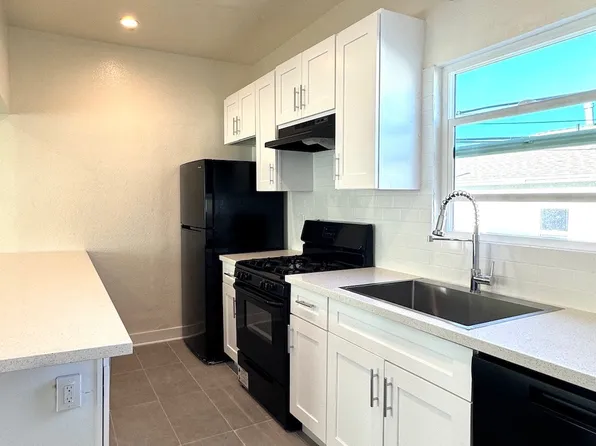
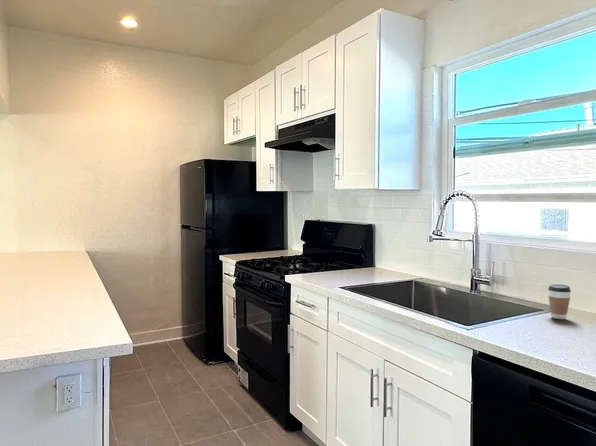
+ coffee cup (558, 301)
